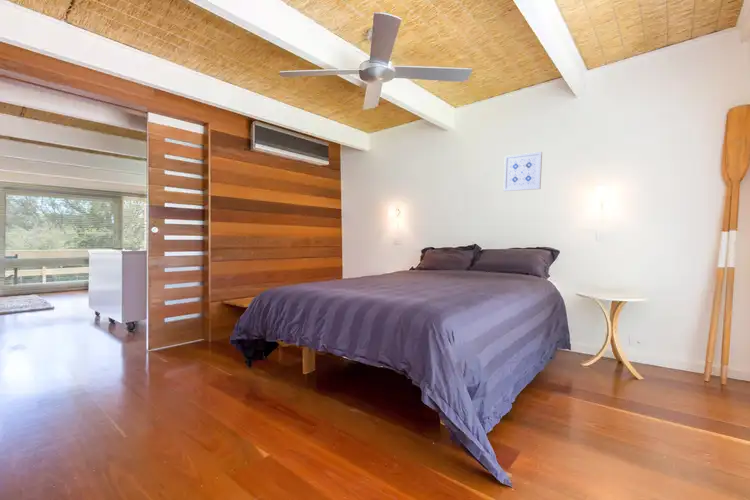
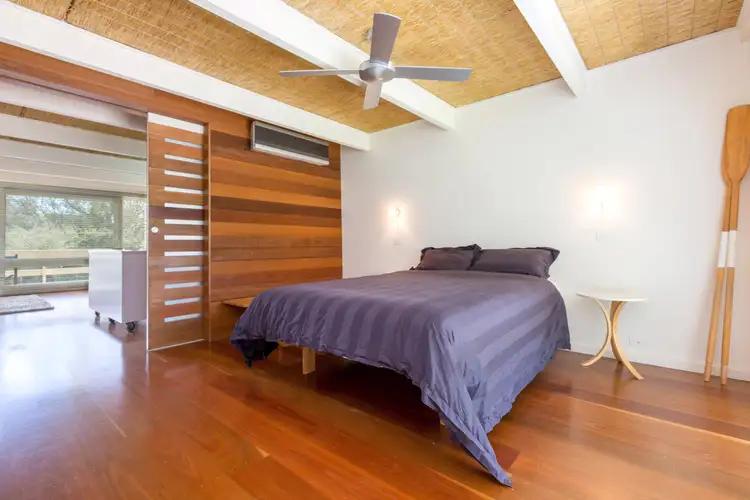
- wall art (522, 172)
